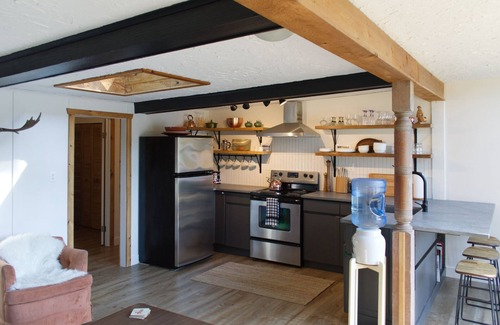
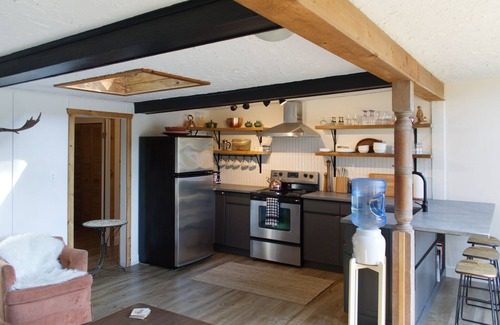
+ side table (105, 247)
